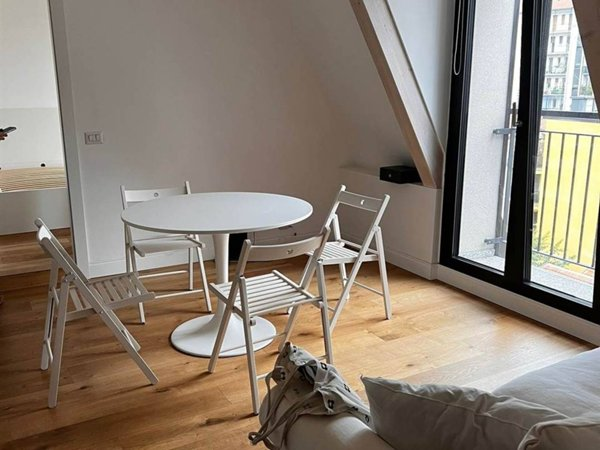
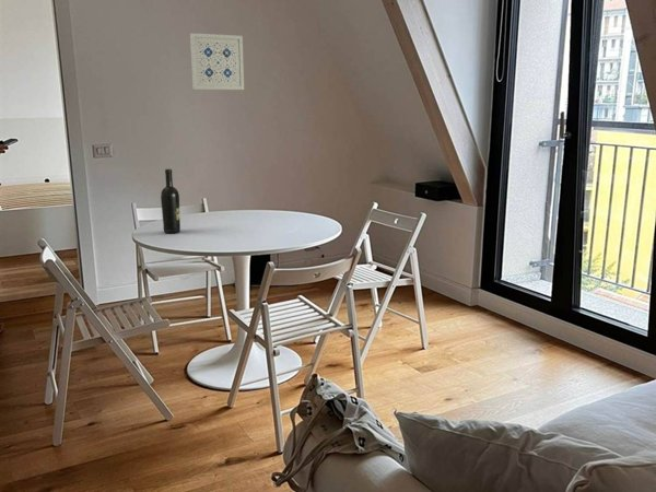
+ wall art (218, 62)
+ wine bottle (169, 200)
